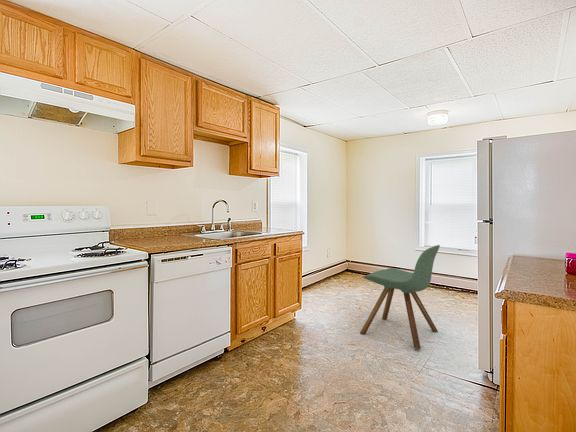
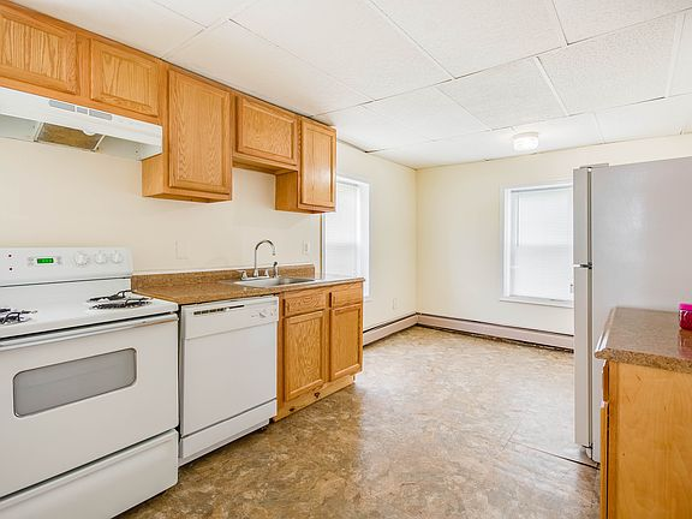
- chair (399, 287)
